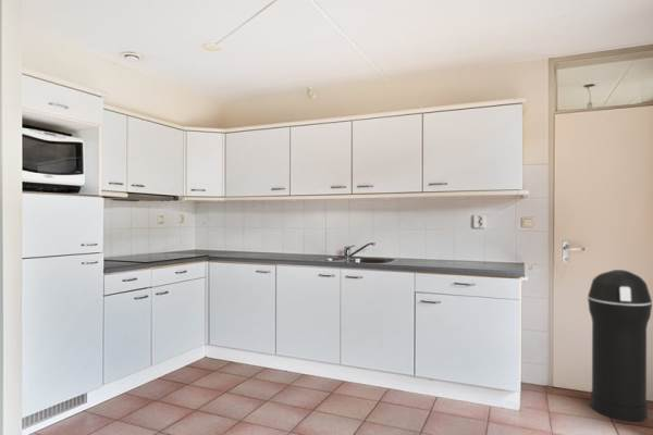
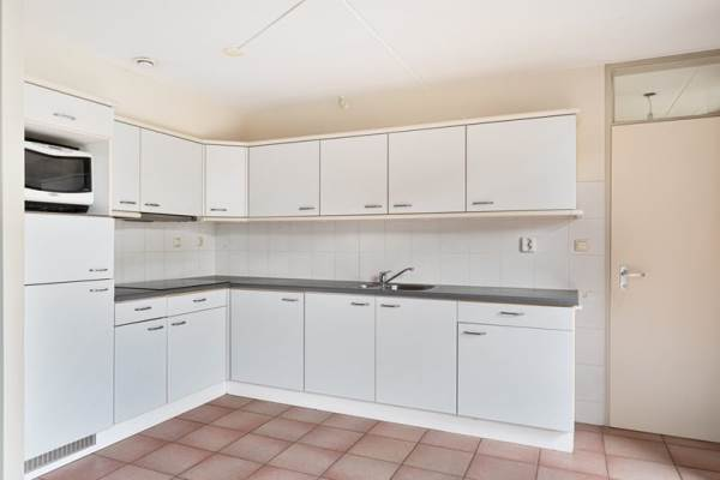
- trash can (618, 339)
